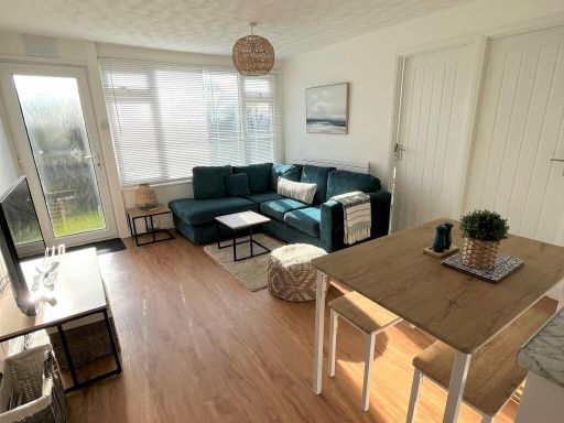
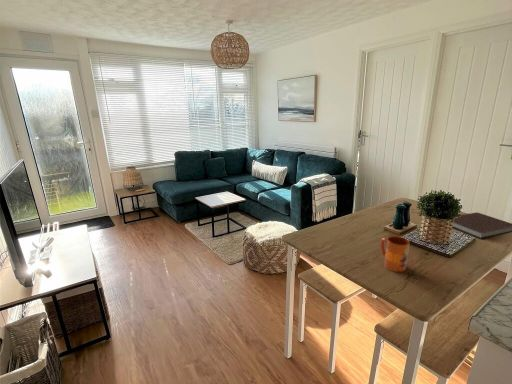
+ mug (392, 251)
+ notebook (478, 224)
